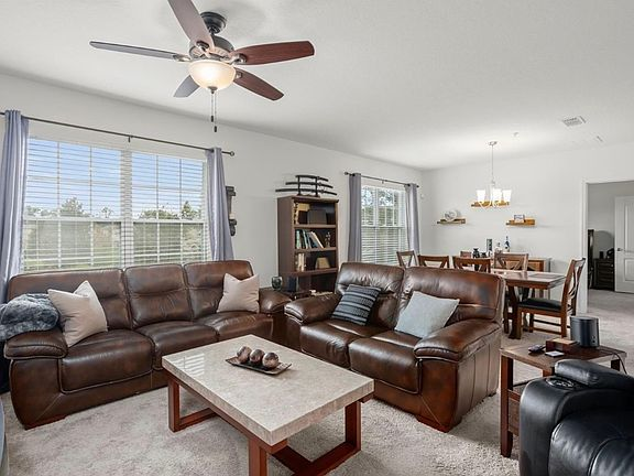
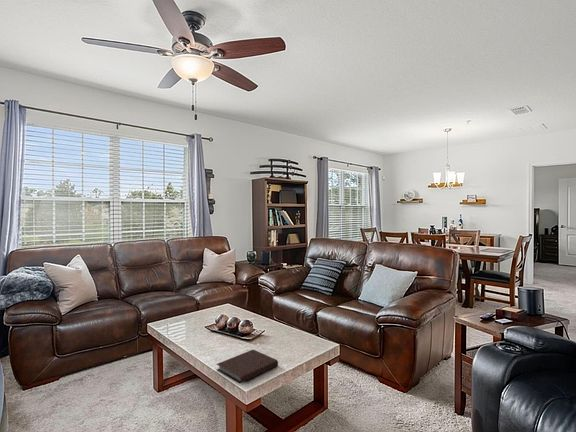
+ notebook (247, 365)
